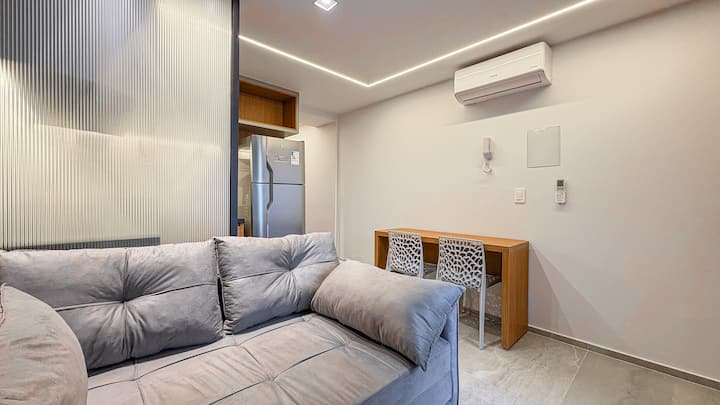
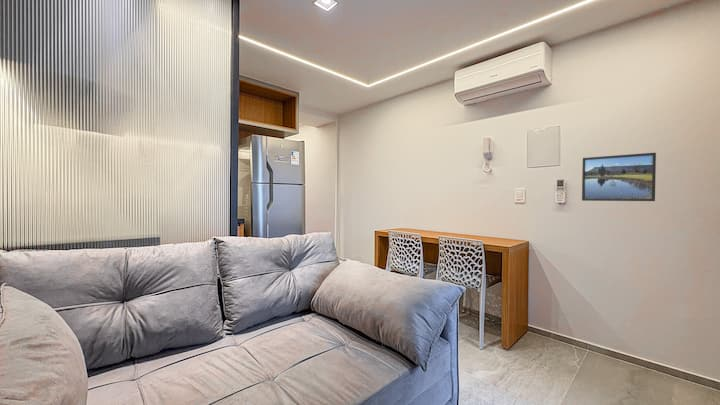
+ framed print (616, 178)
